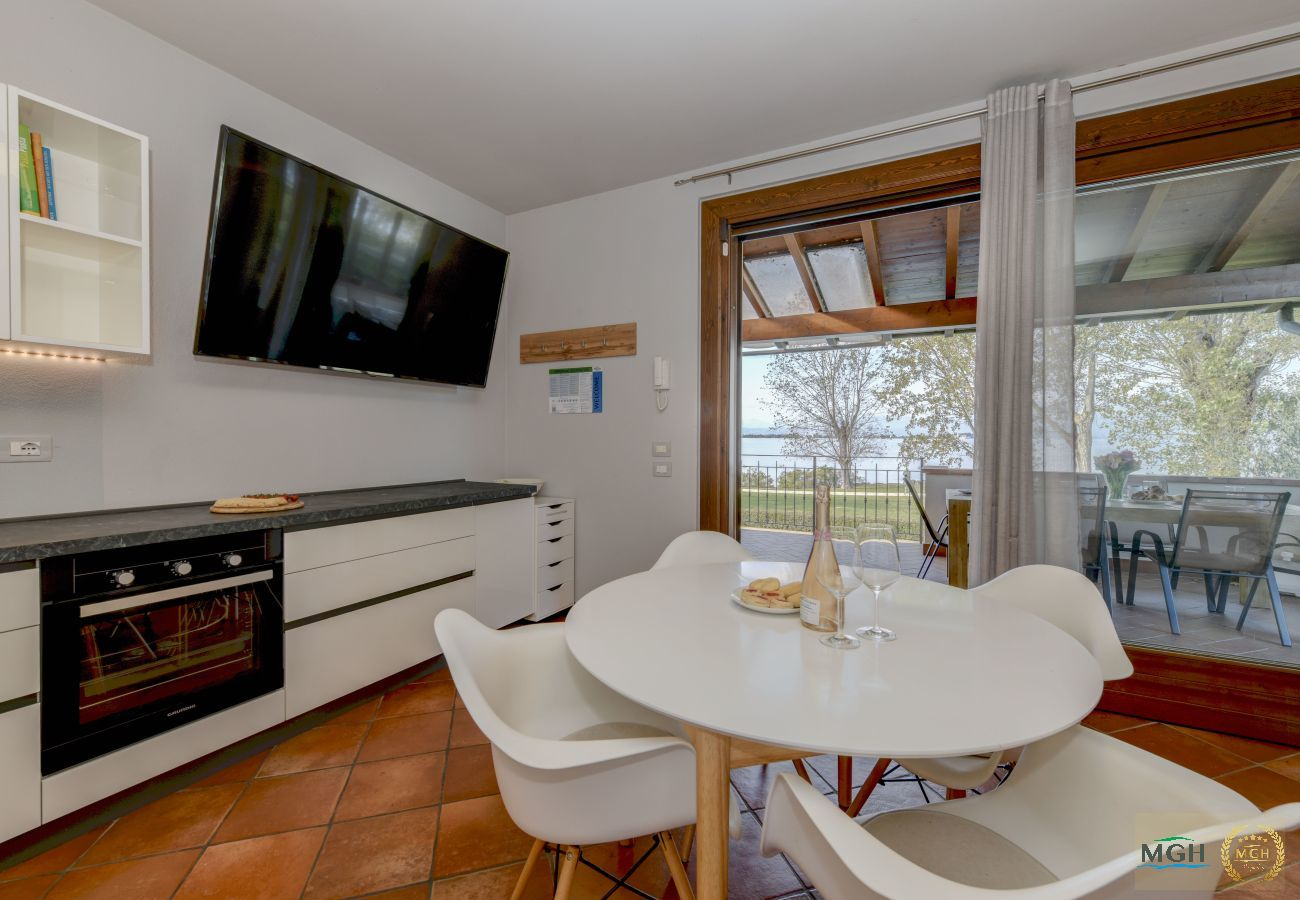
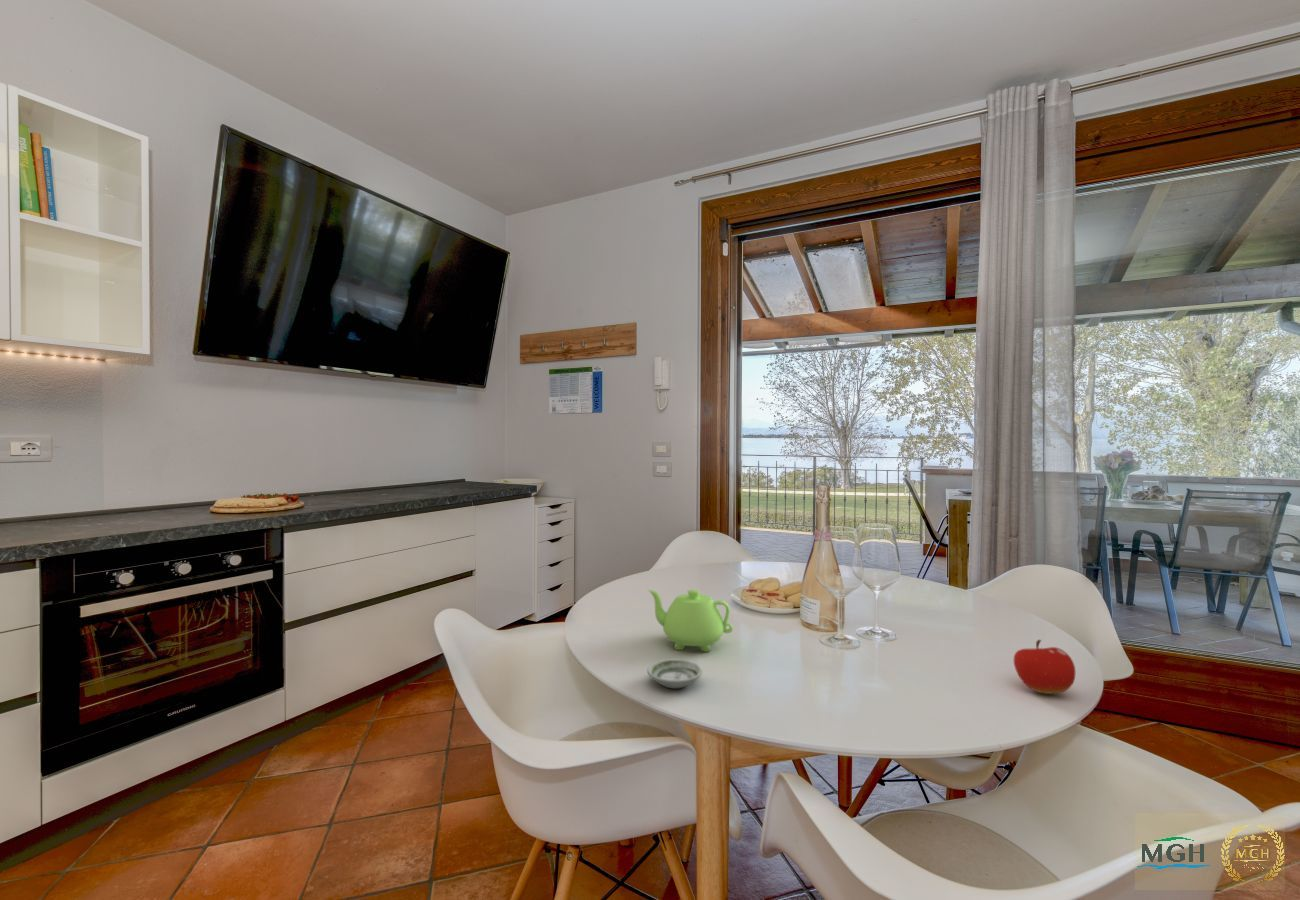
+ saucer (674, 675)
+ fruit (1043, 667)
+ teapot (689, 617)
